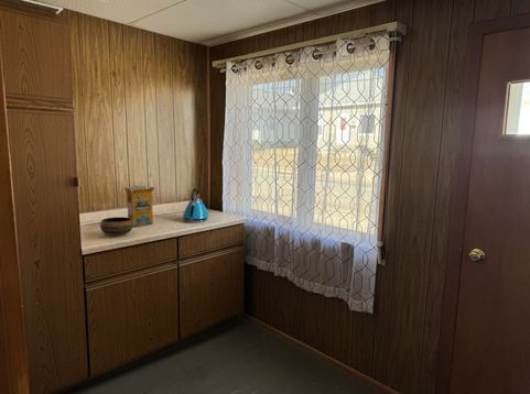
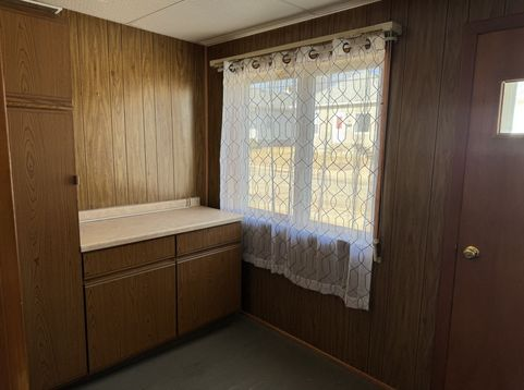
- bowl (117, 227)
- kettle (195, 204)
- cereal box (141, 205)
